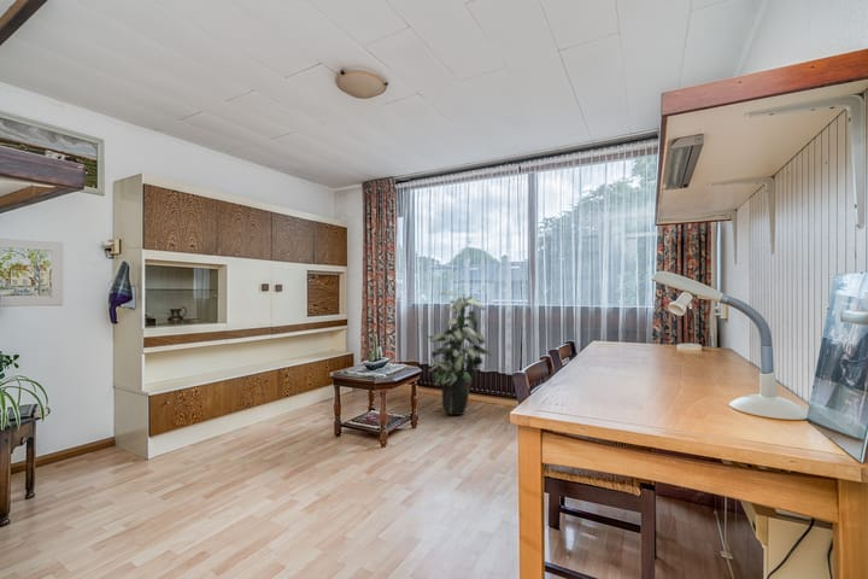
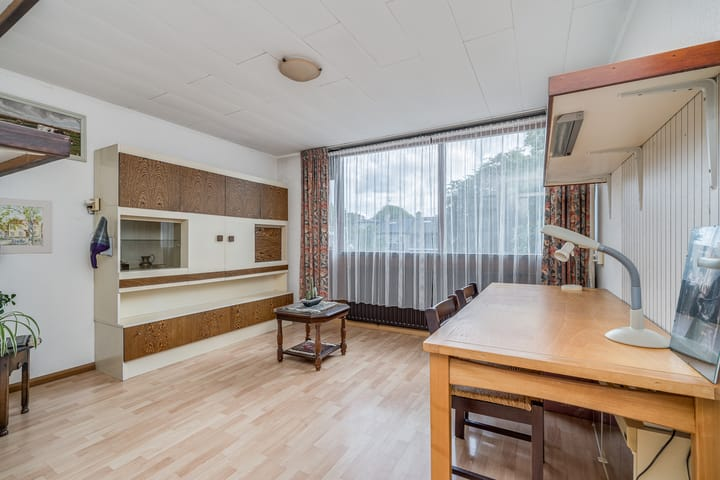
- indoor plant (456, 351)
